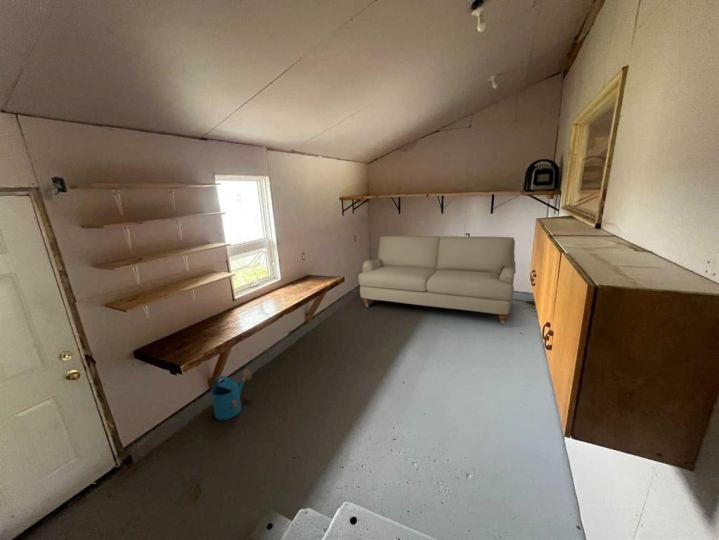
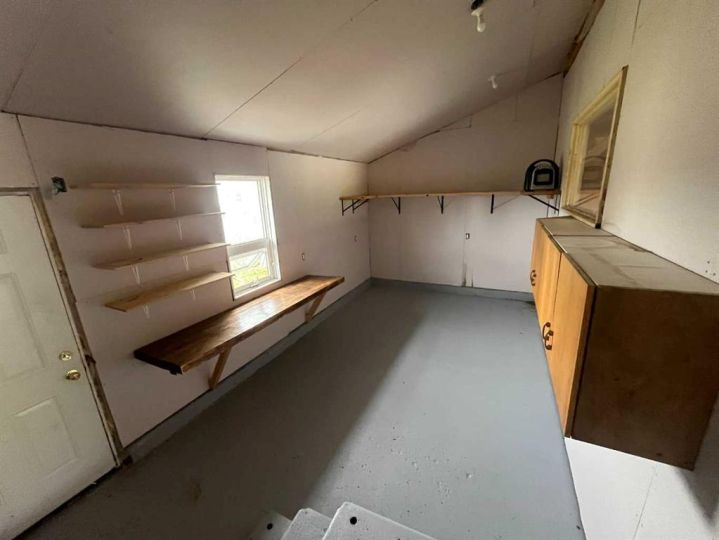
- sofa (435, 272)
- watering can (232, 389)
